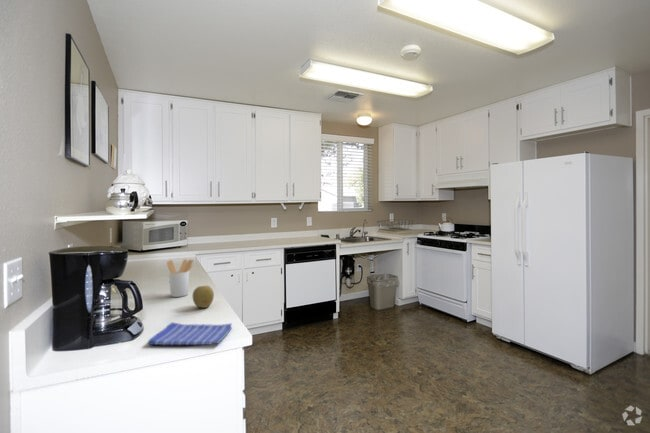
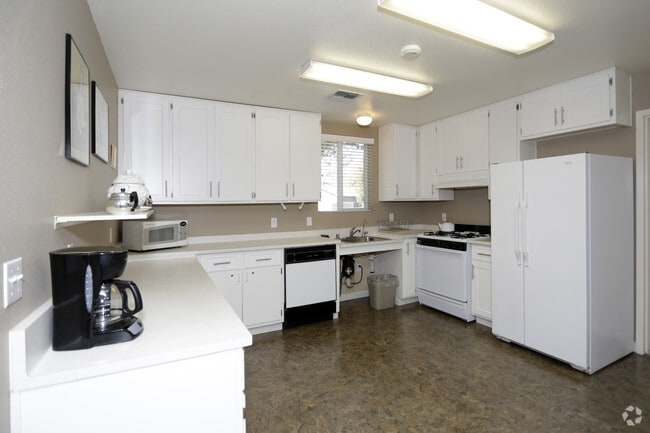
- utensil holder (182, 276)
- dish towel (192, 333)
- fruit (203, 296)
